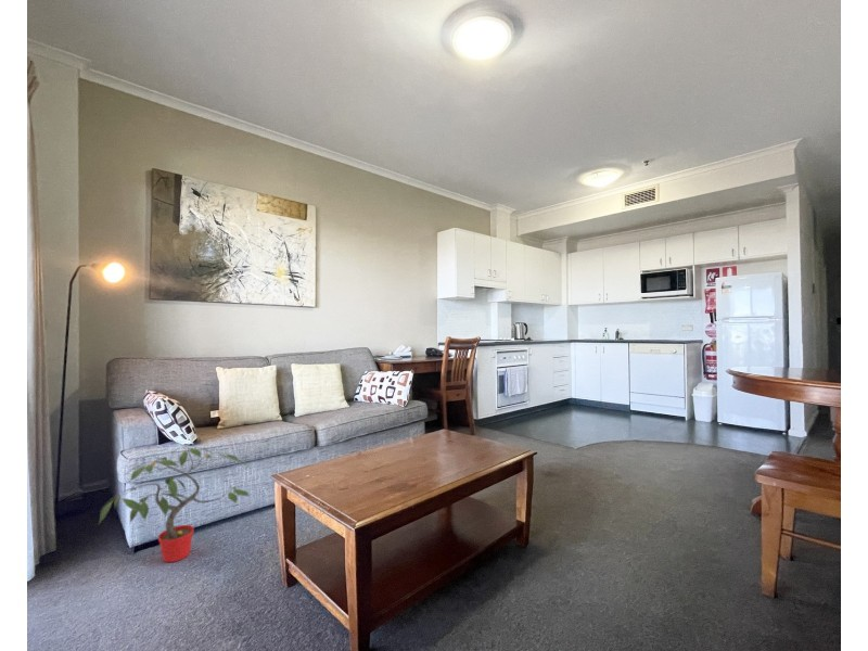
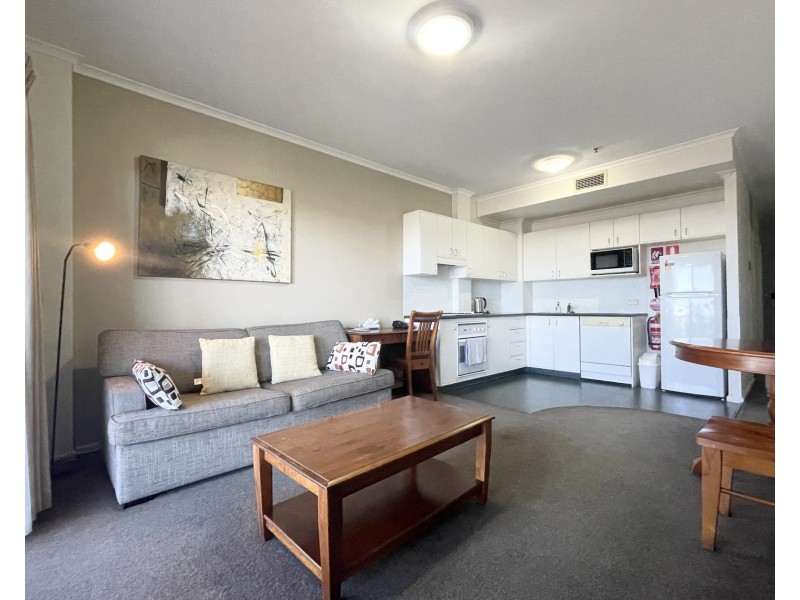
- potted plant (181, 502)
